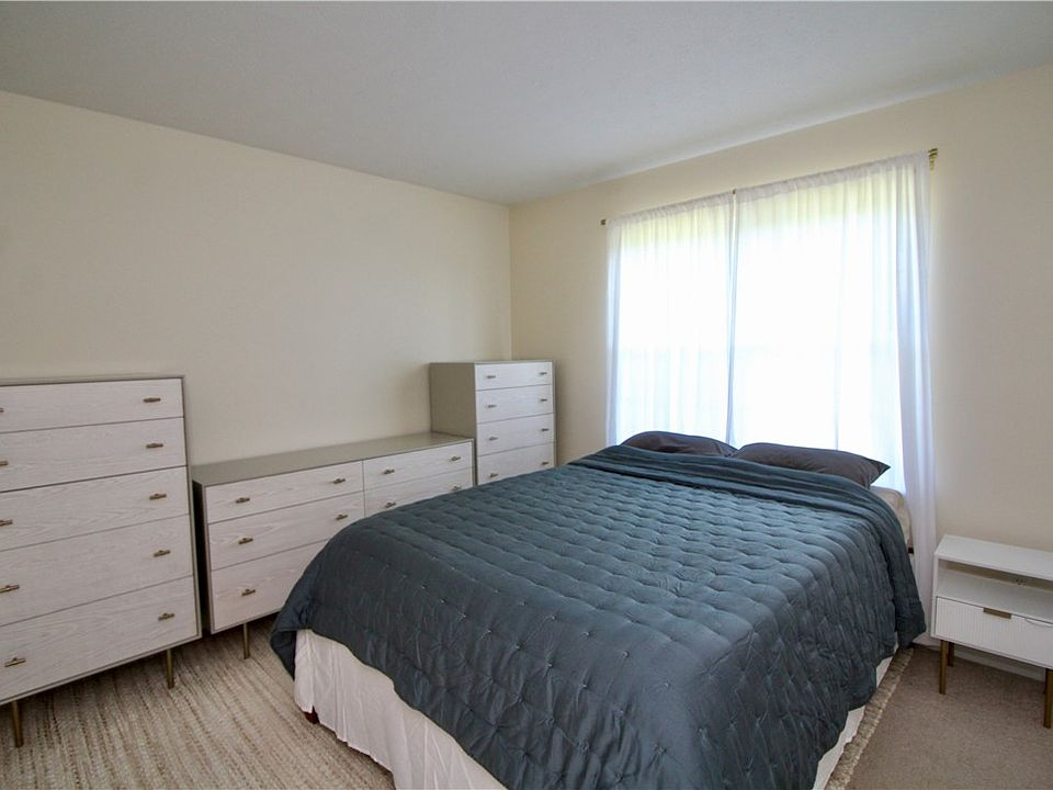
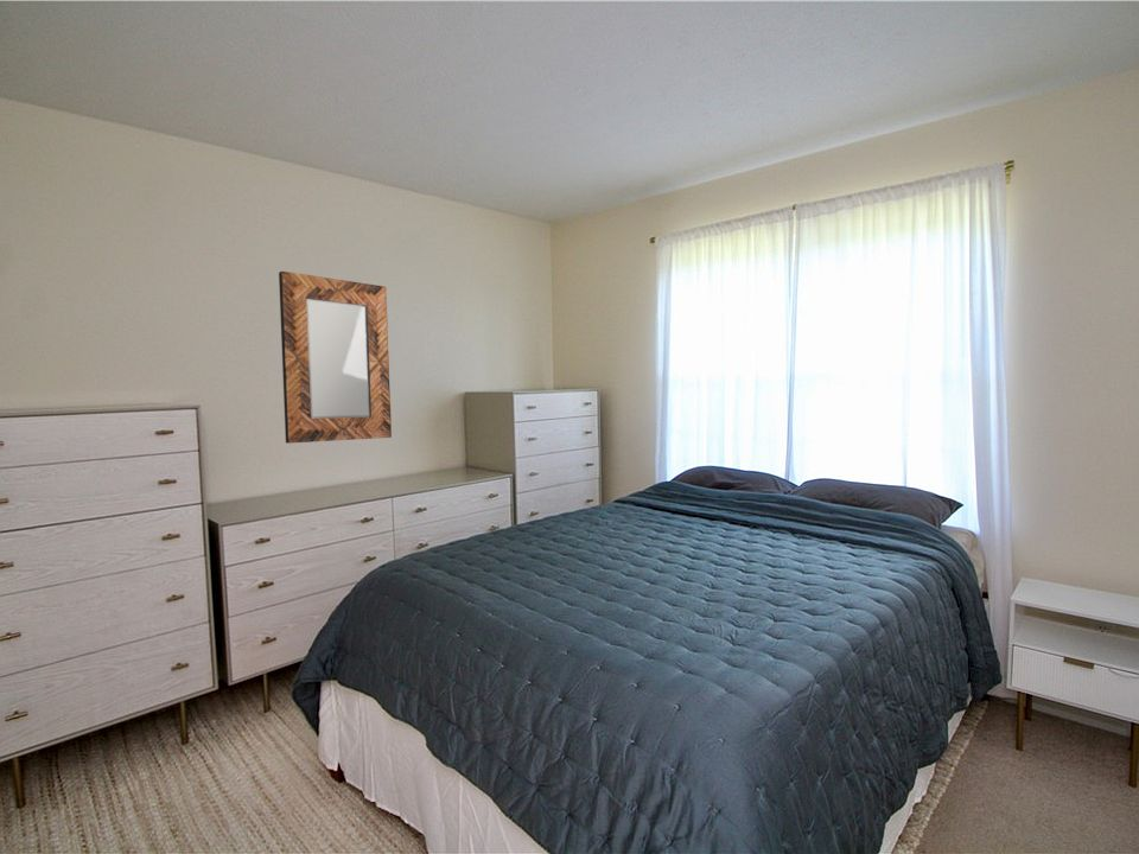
+ home mirror (338, 359)
